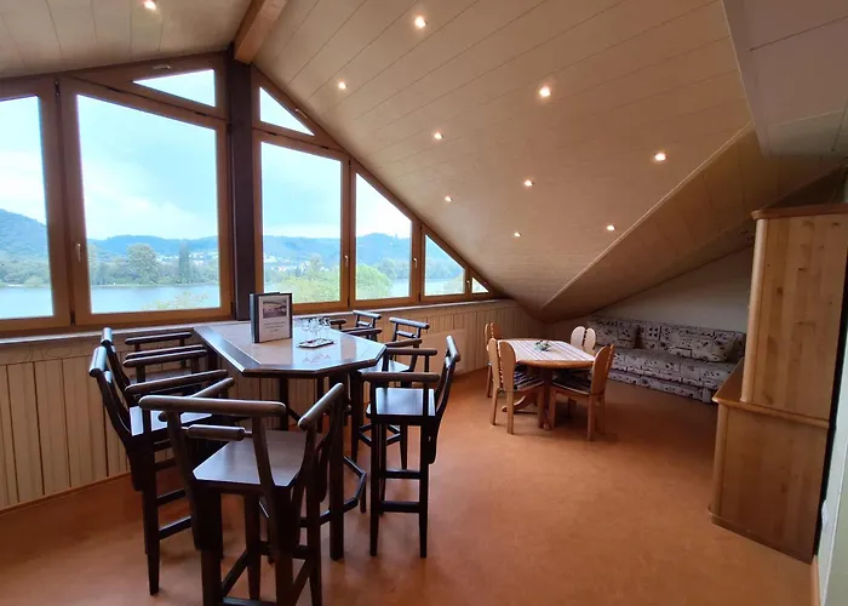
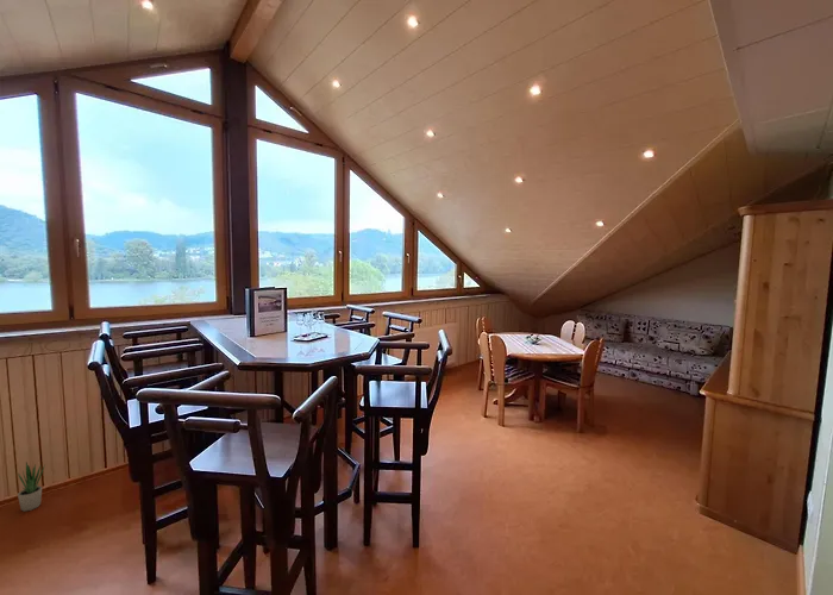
+ potted plant (31, 483)
